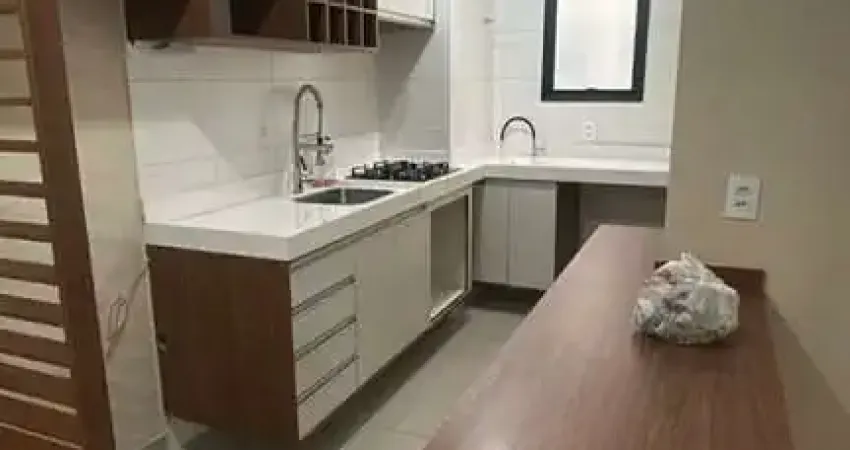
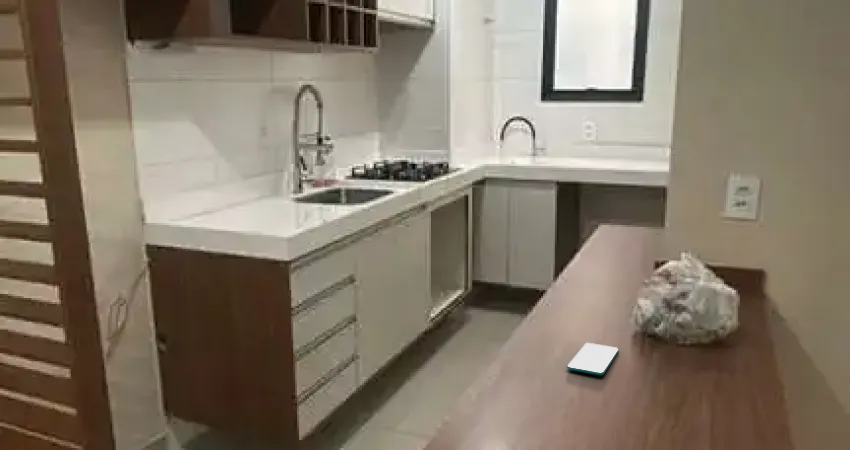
+ smartphone (593, 358)
